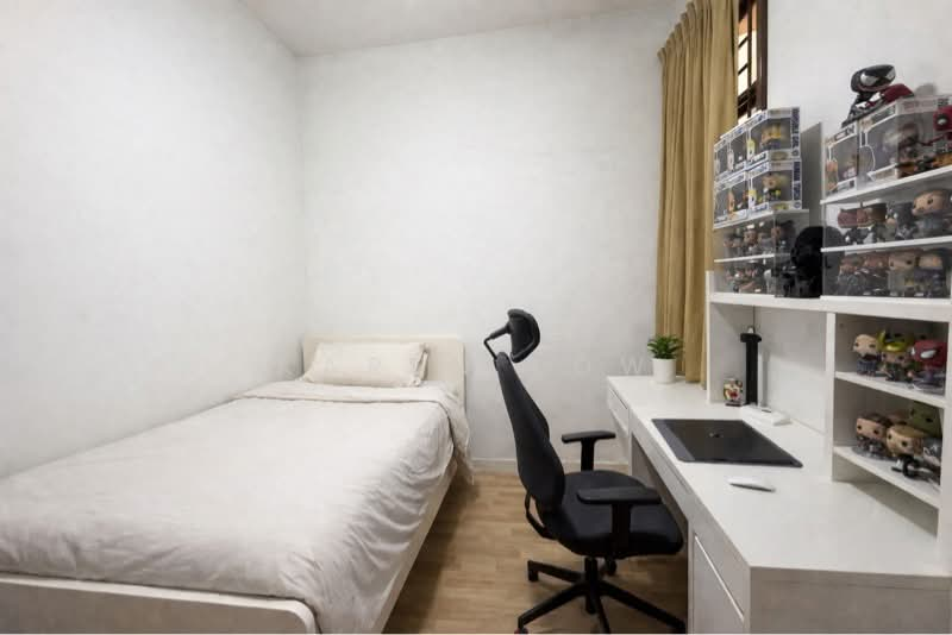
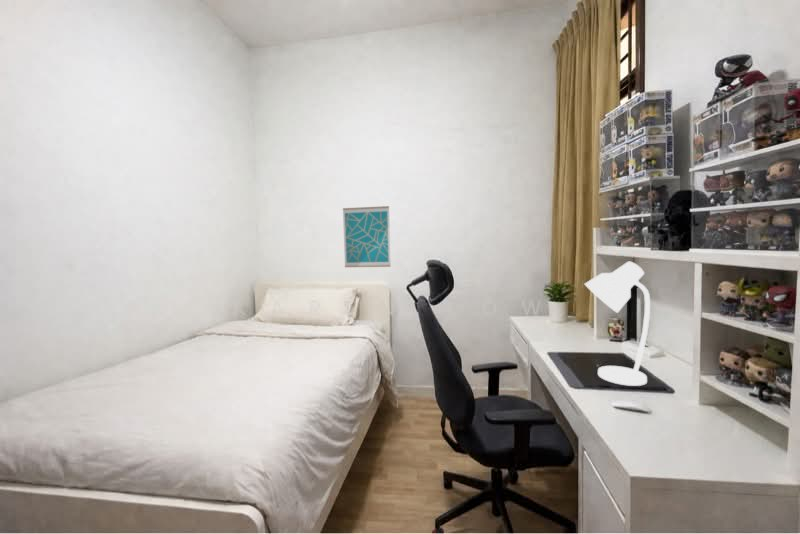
+ wall art (366, 237)
+ desk lamp (616, 312)
